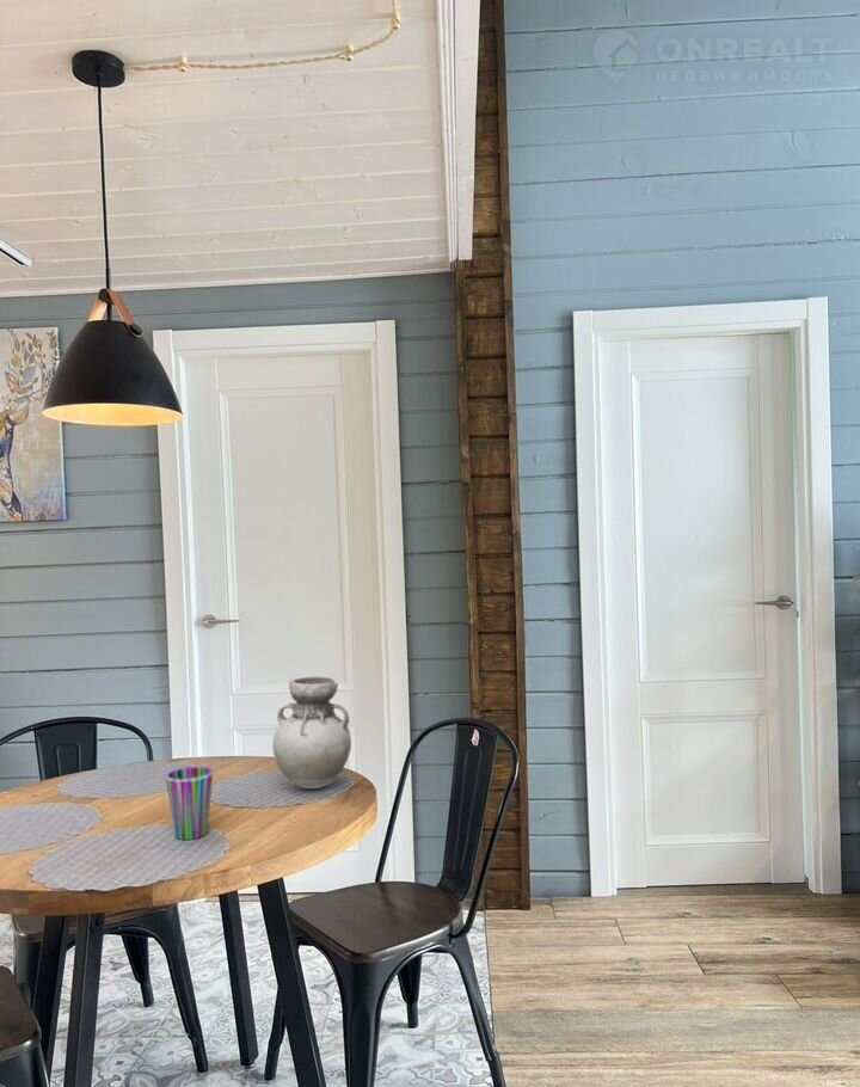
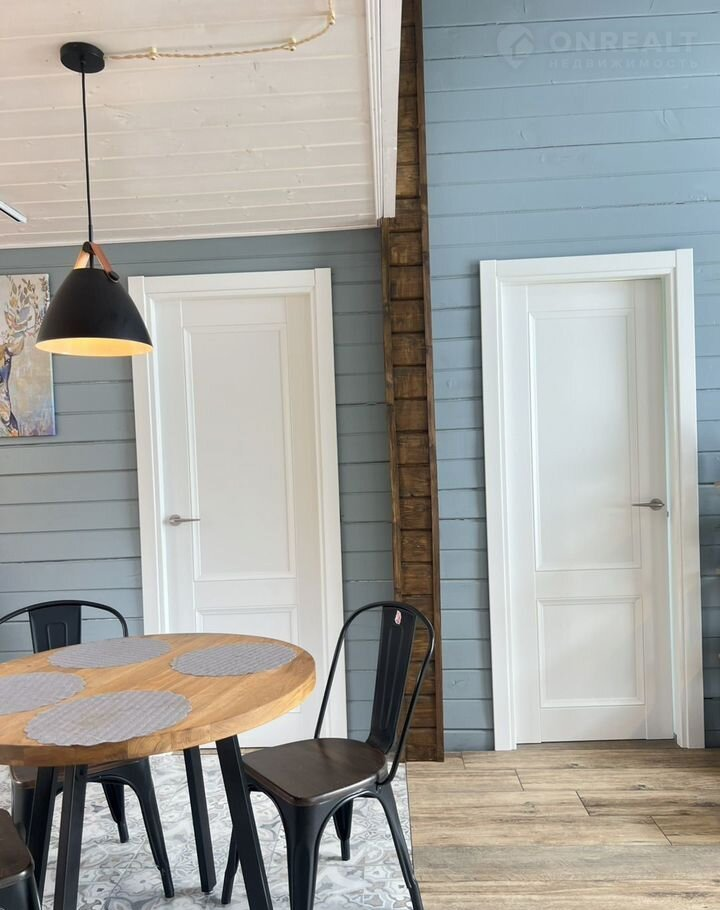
- cup (190, 803)
- vase (311, 732)
